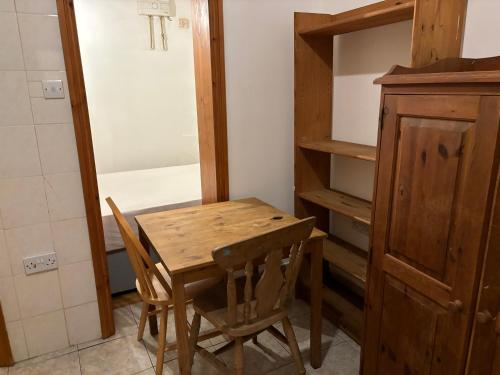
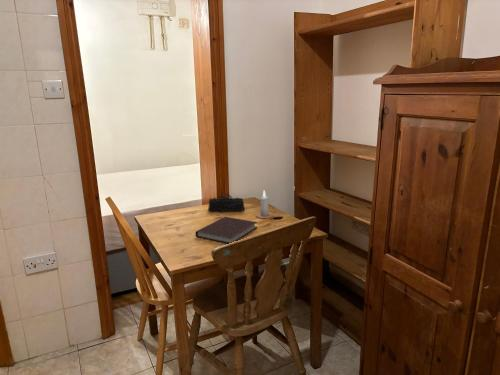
+ pencil case (226, 201)
+ candle (264, 202)
+ notebook (227, 229)
